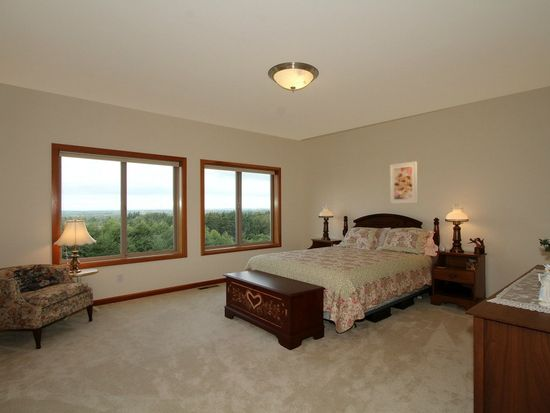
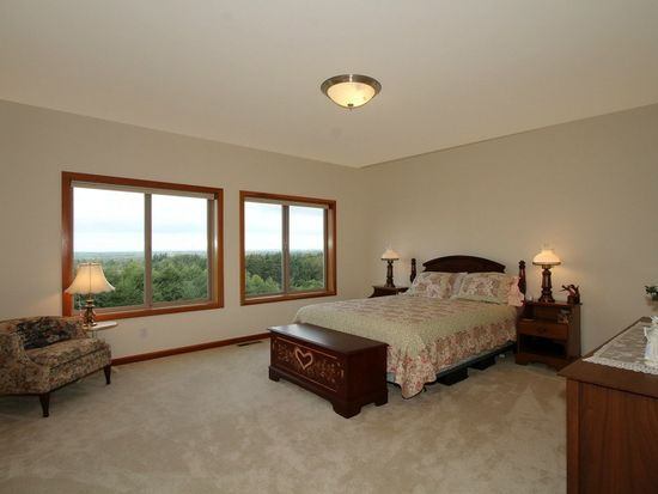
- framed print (403, 183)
